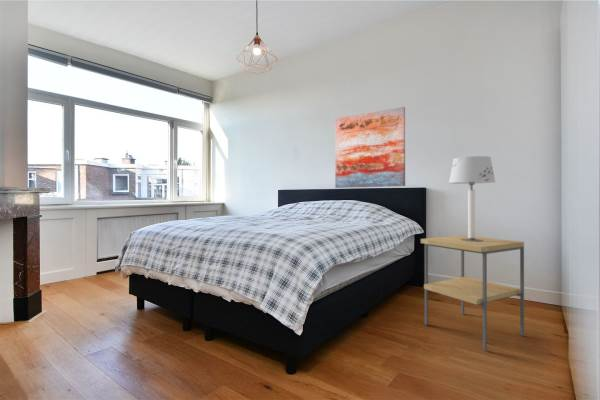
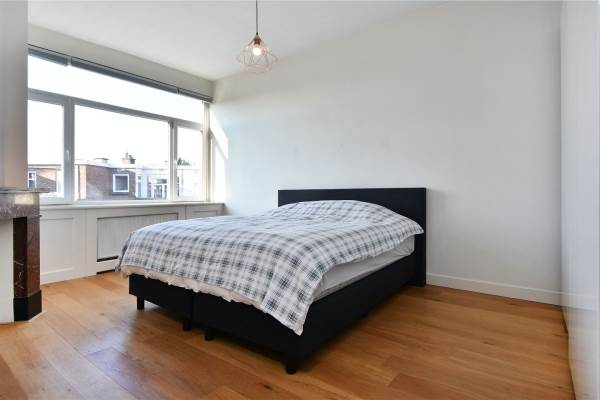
- table lamp (471, 199)
- side table (470, 285)
- wall art (367, 150)
